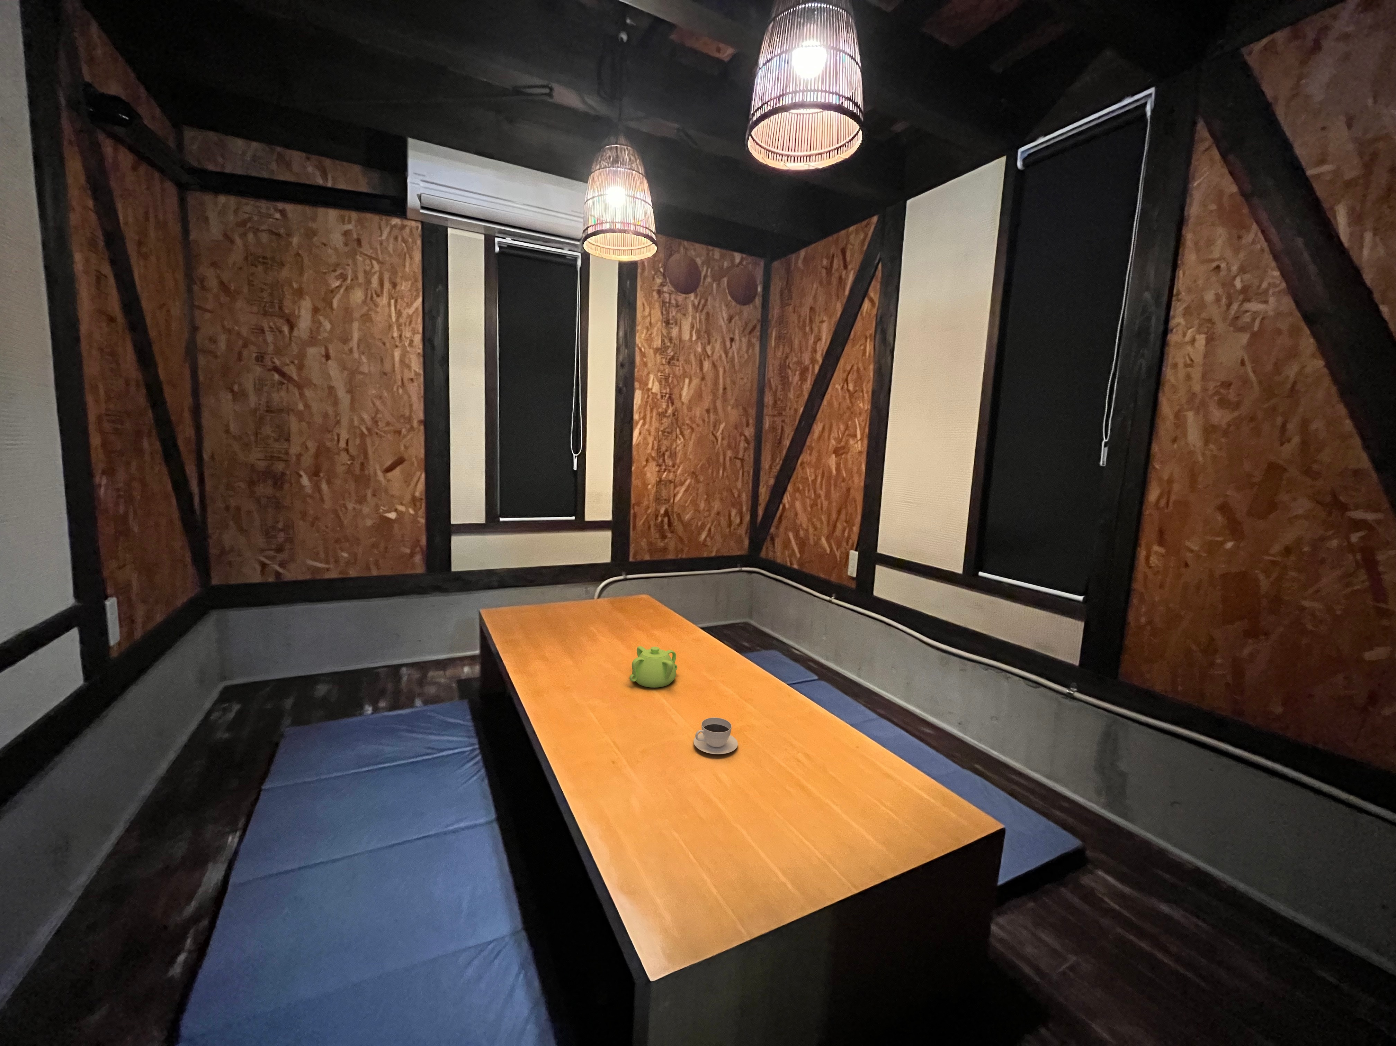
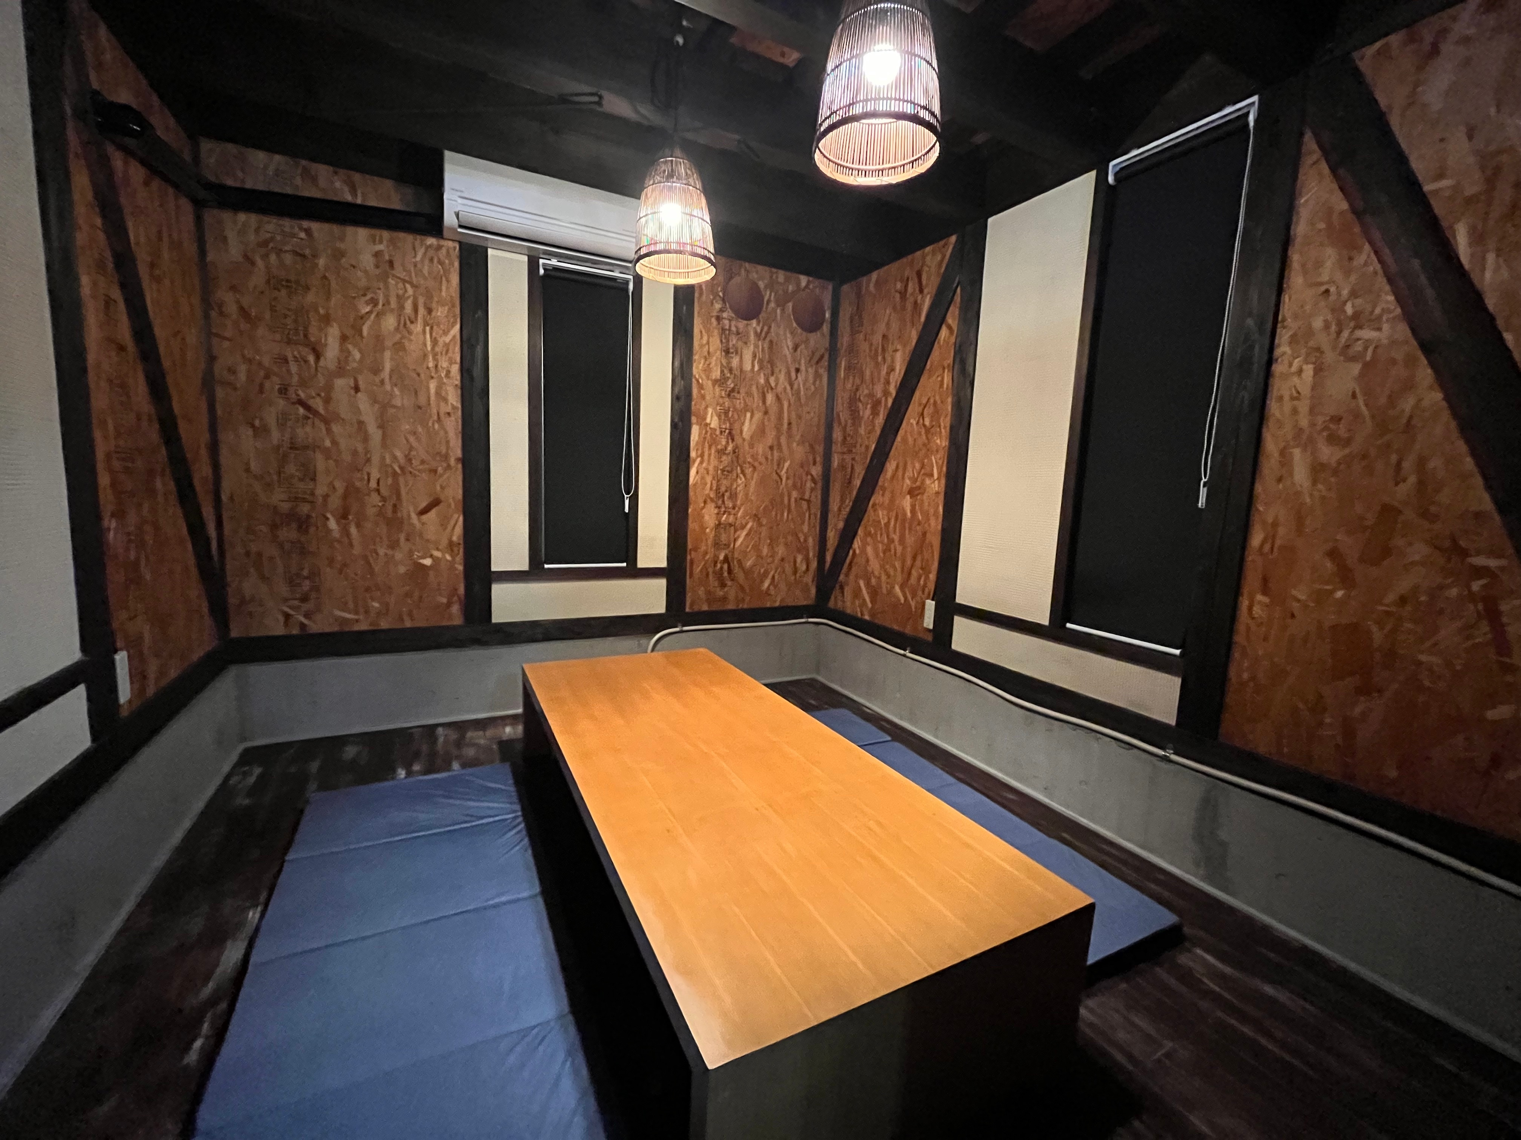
- teapot (654, 664)
- teacup (716, 735)
